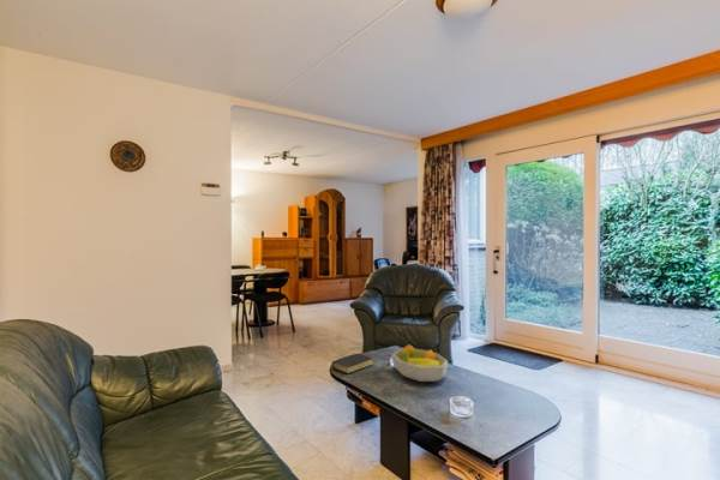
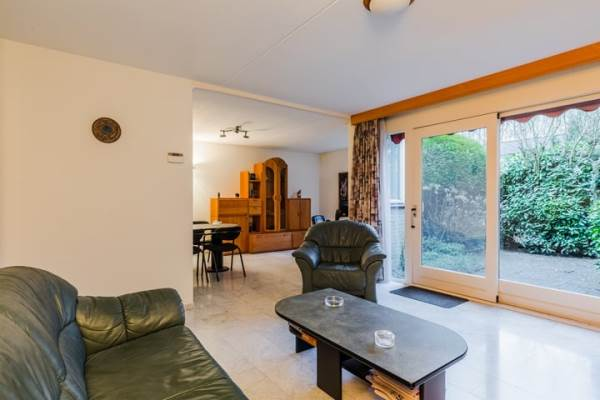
- fruit bowl (419, 361)
- bible (349, 364)
